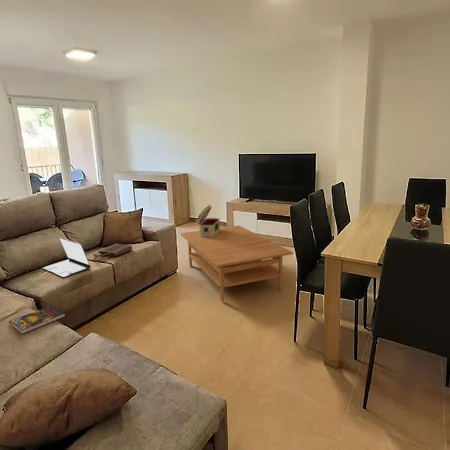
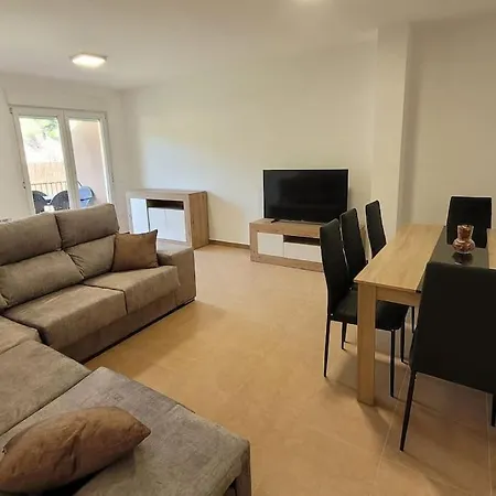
- decorative box (208, 220)
- laptop (66, 253)
- tote bag (110, 251)
- book (37, 318)
- coffee table (231, 259)
